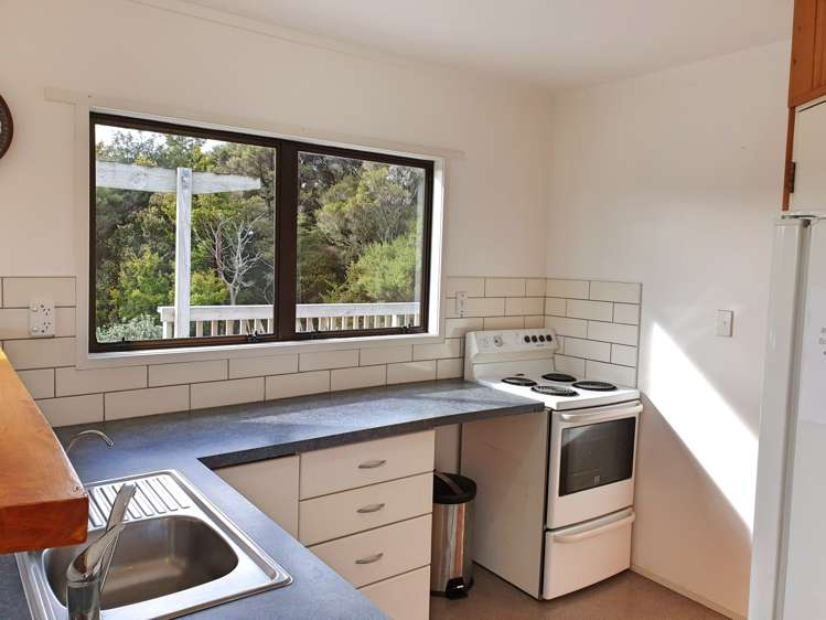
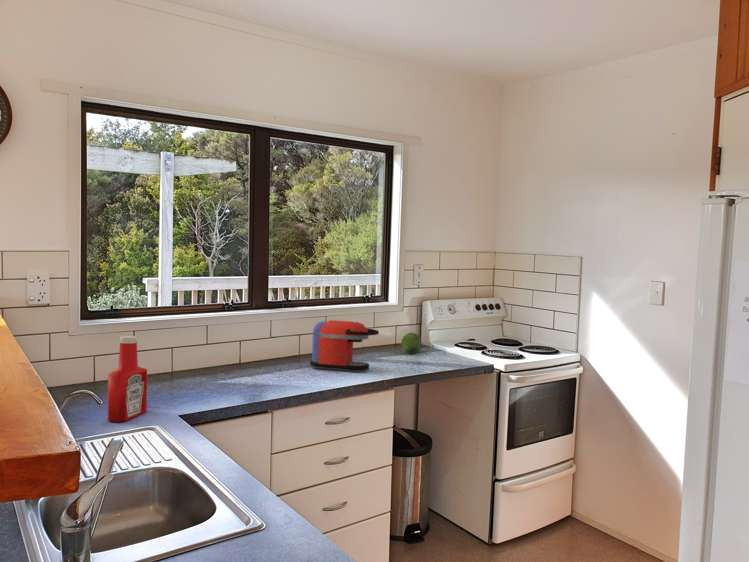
+ soap bottle (128, 376)
+ fruit (411, 342)
+ coffee maker (344, 344)
